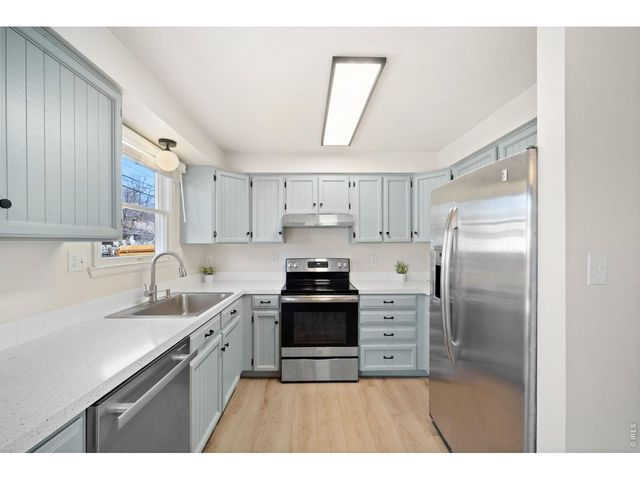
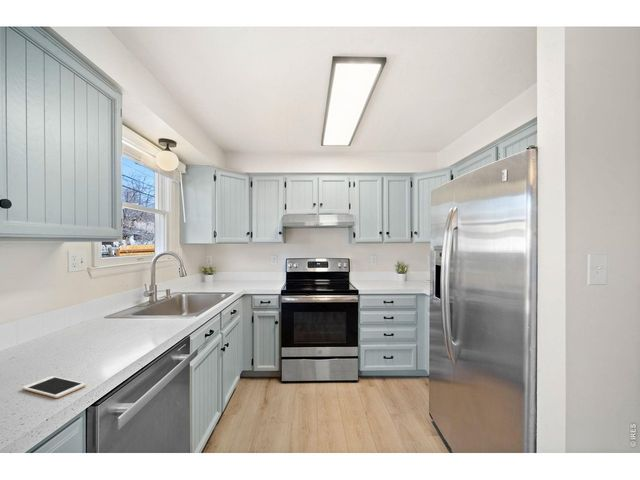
+ cell phone (54, 386)
